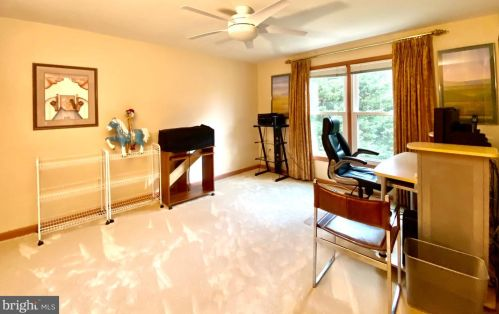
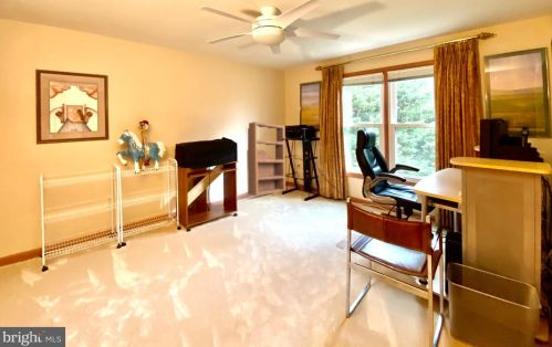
+ bookcase (267, 158)
